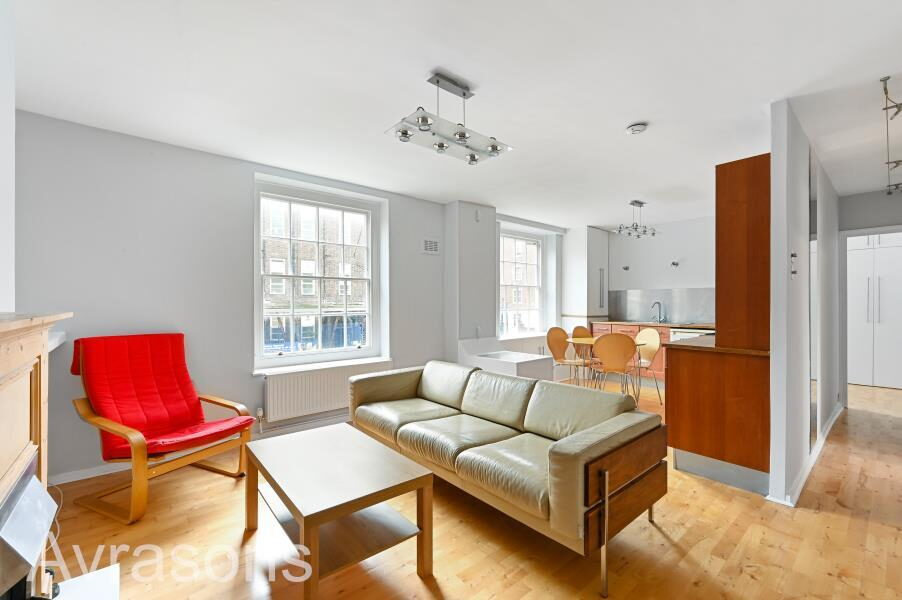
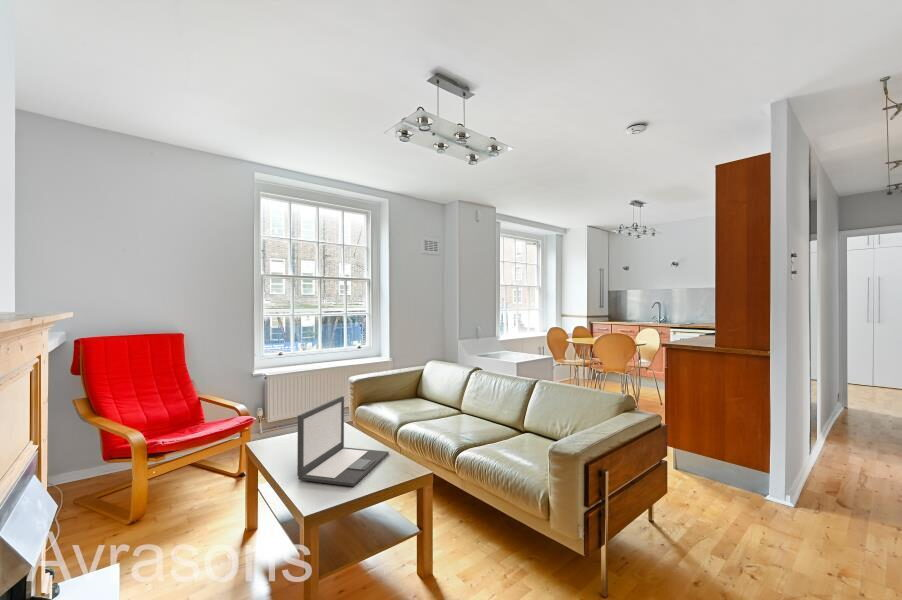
+ laptop (343, 436)
